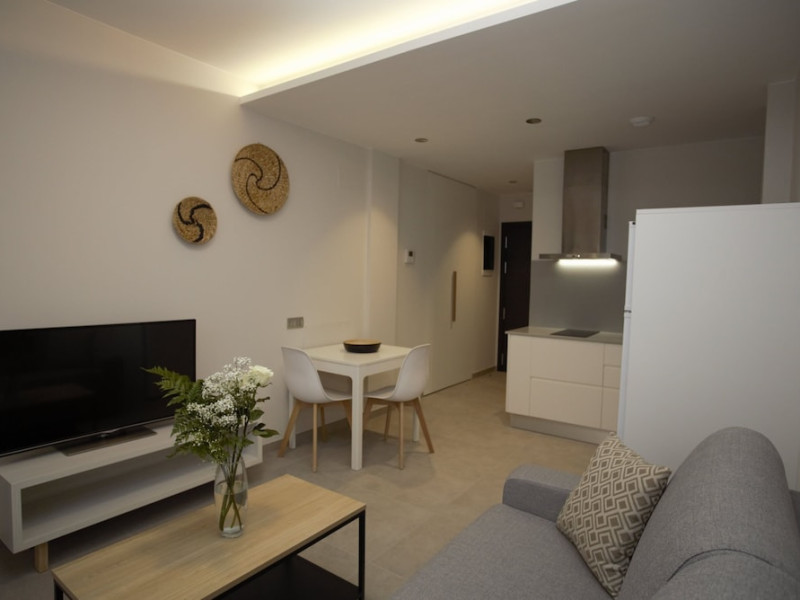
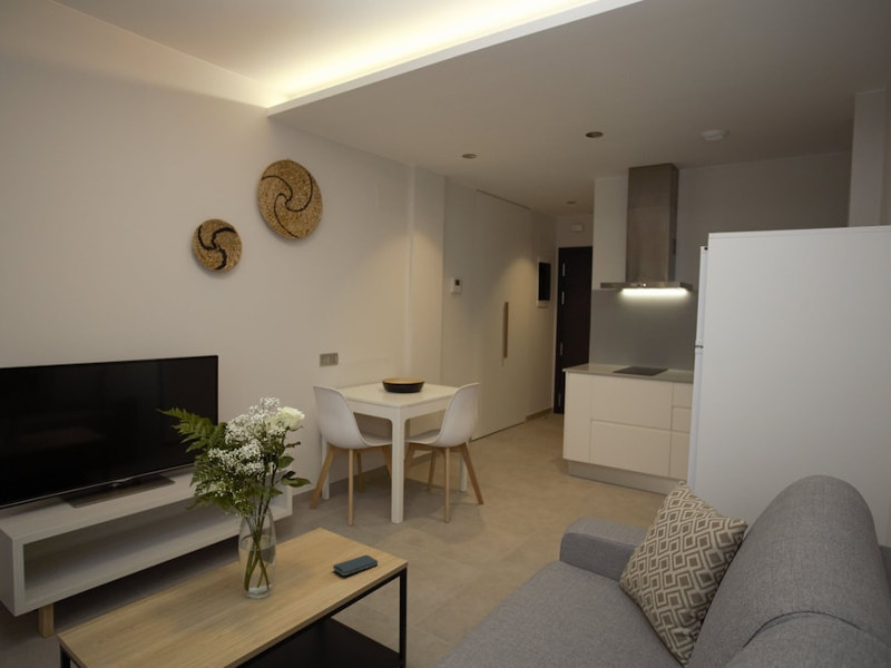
+ smartphone (355, 564)
